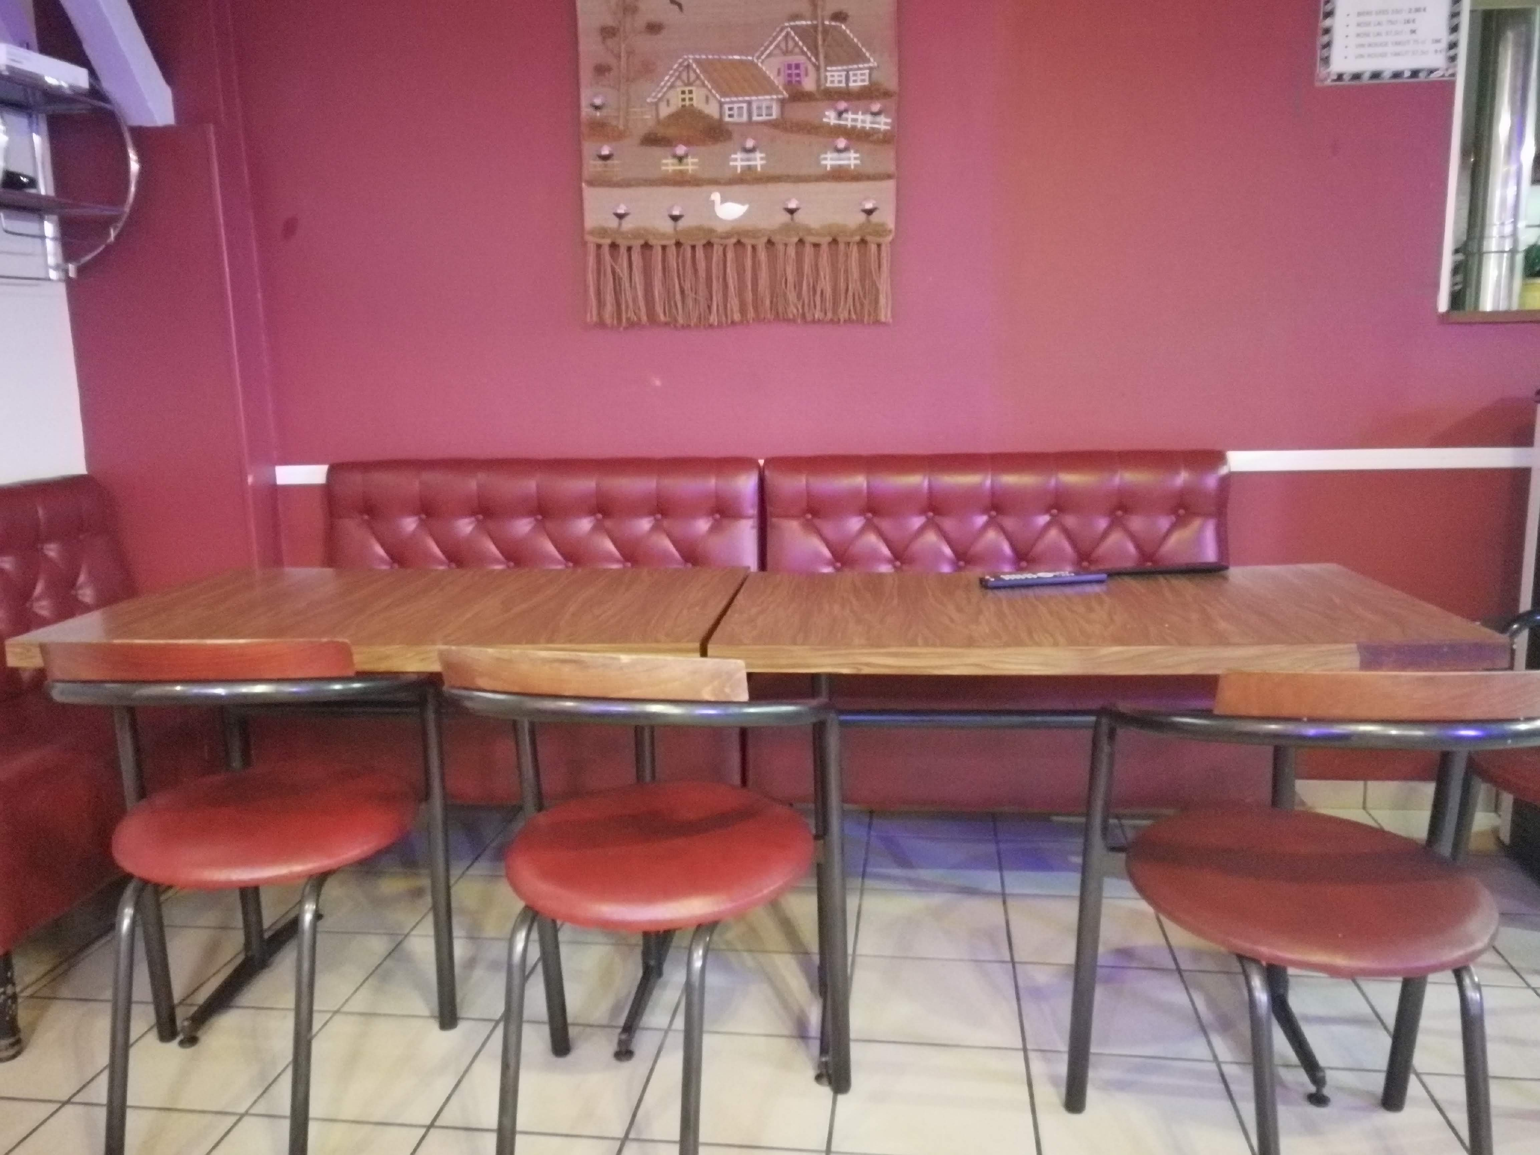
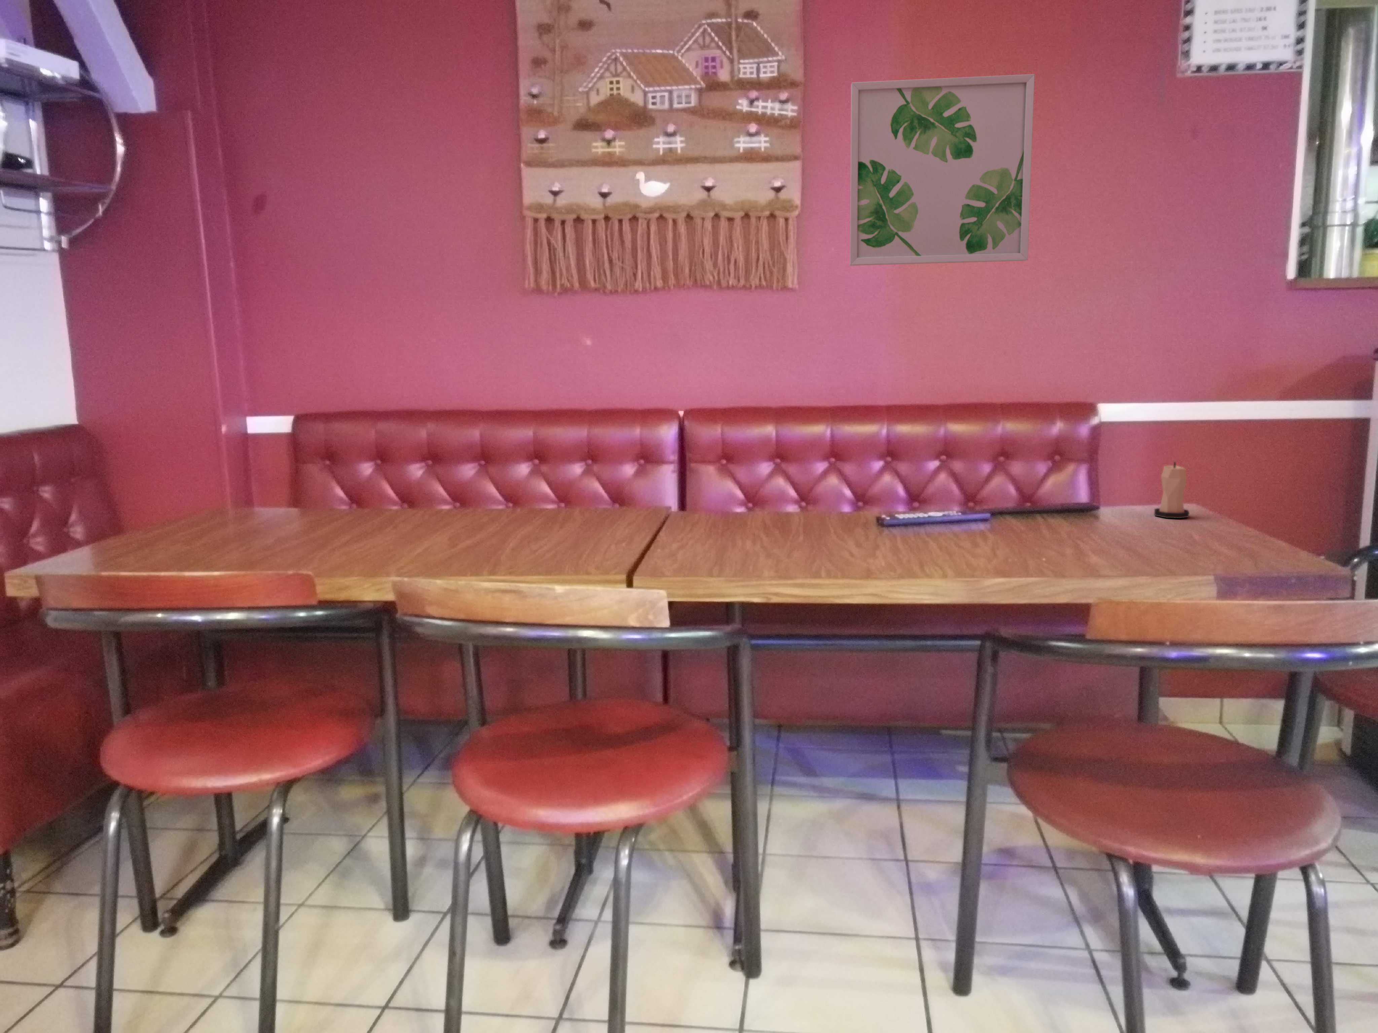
+ wall art (940, 173)
+ candle (1173, 488)
